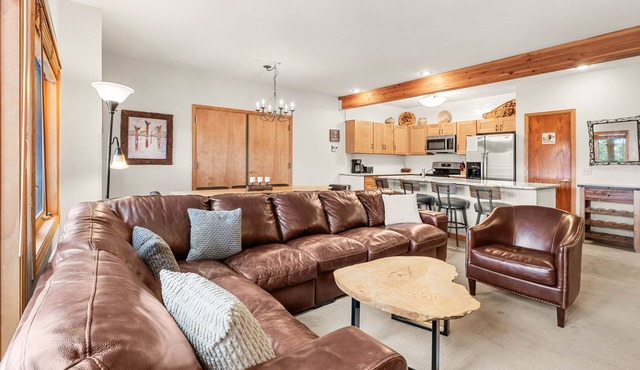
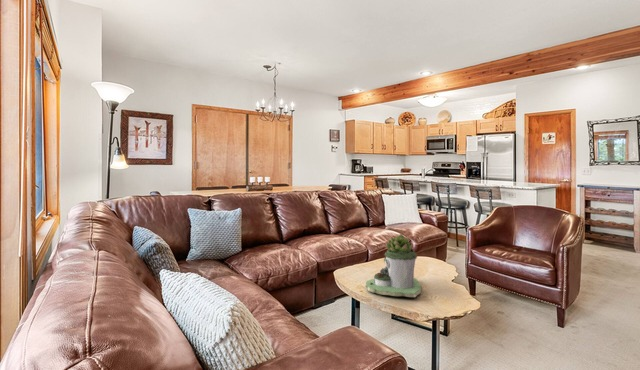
+ succulent planter (393, 259)
